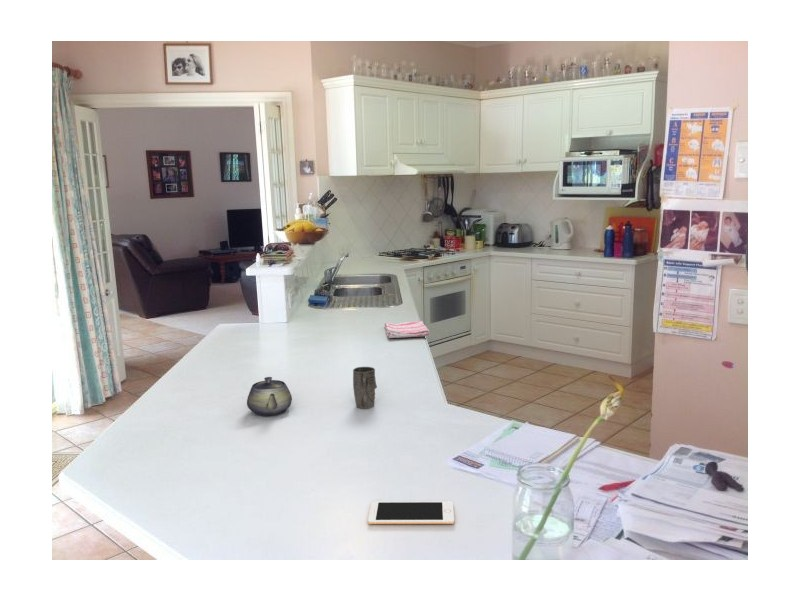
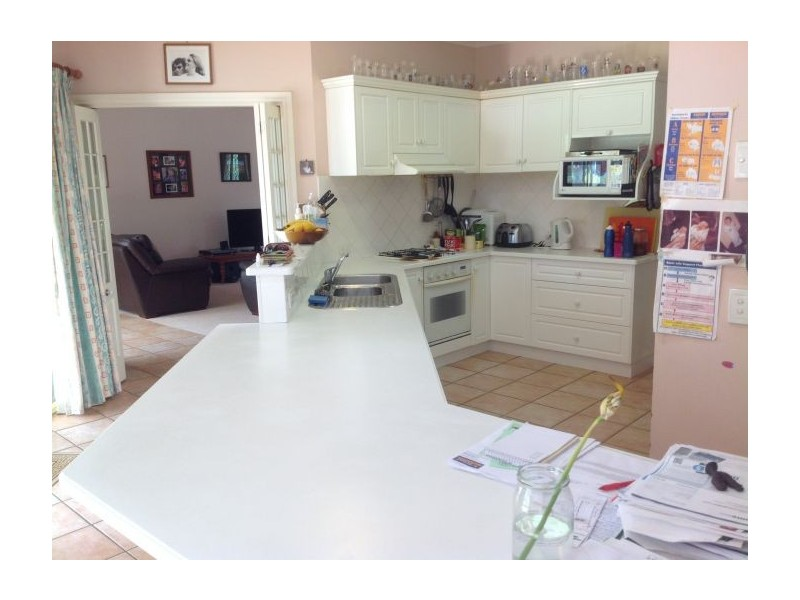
- teapot (269, 395)
- mug (364, 386)
- cell phone (411, 512)
- dish towel (406, 327)
